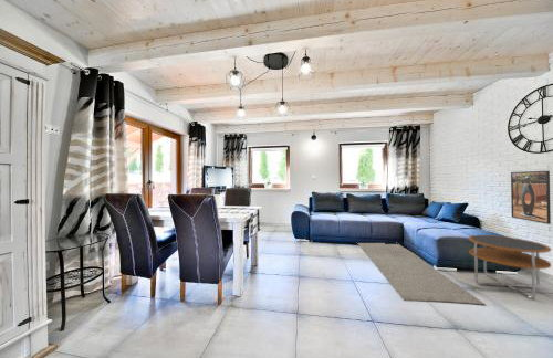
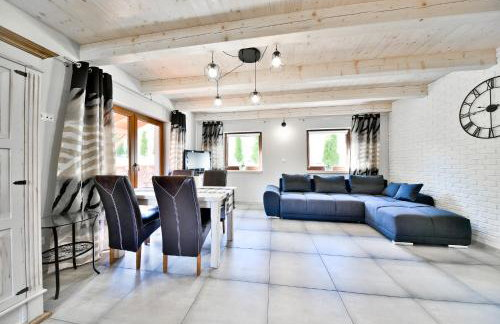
- rug (394, 257)
- side table (505, 263)
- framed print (529, 196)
